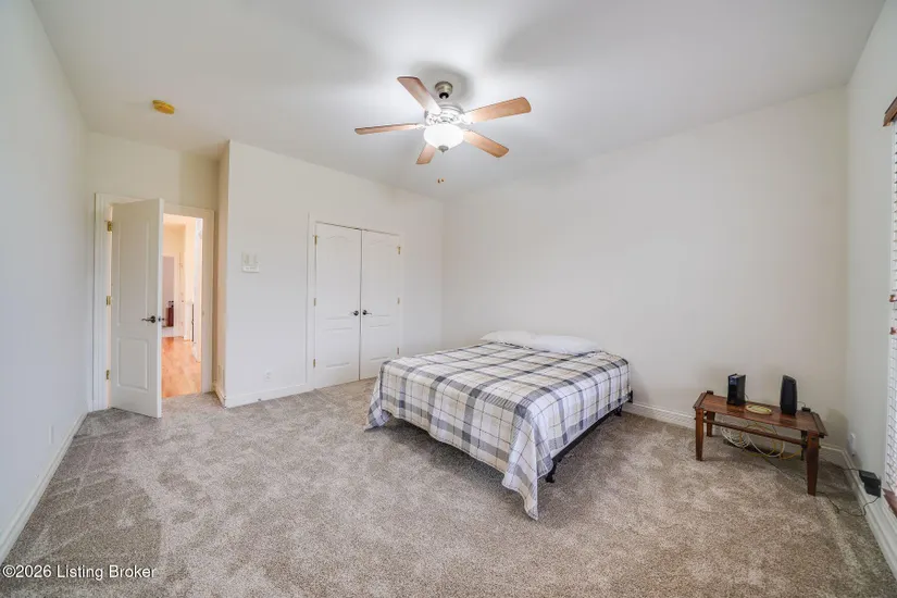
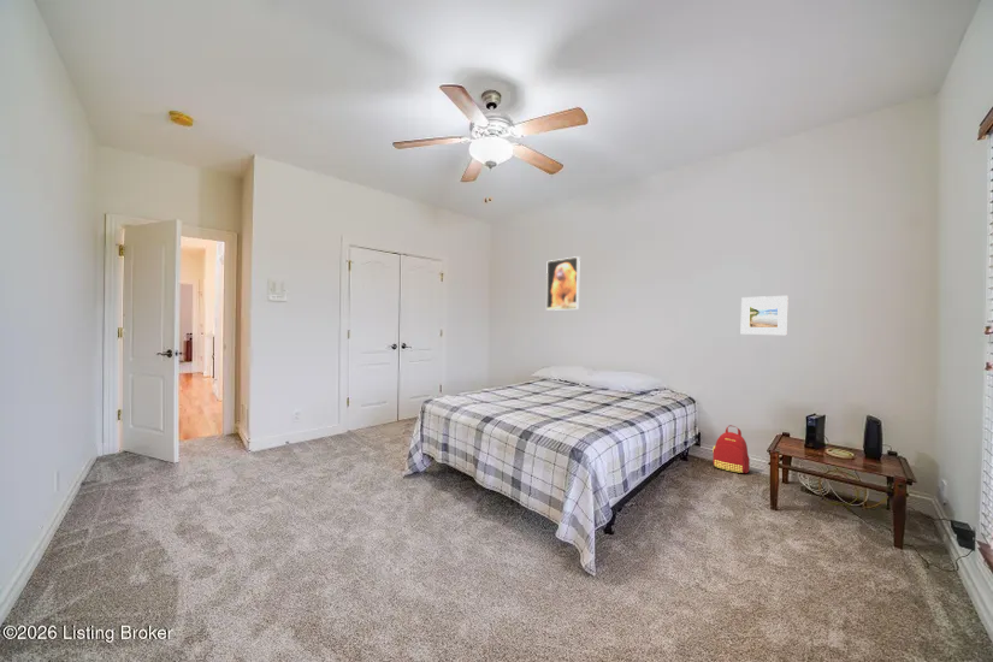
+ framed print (763, 315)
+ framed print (562, 284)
+ backpack (729, 448)
